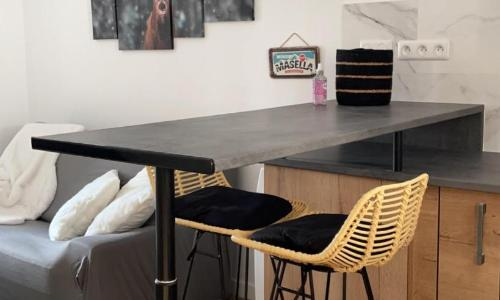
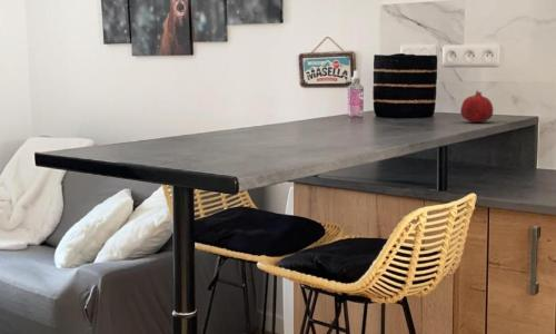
+ fruit (476, 106)
